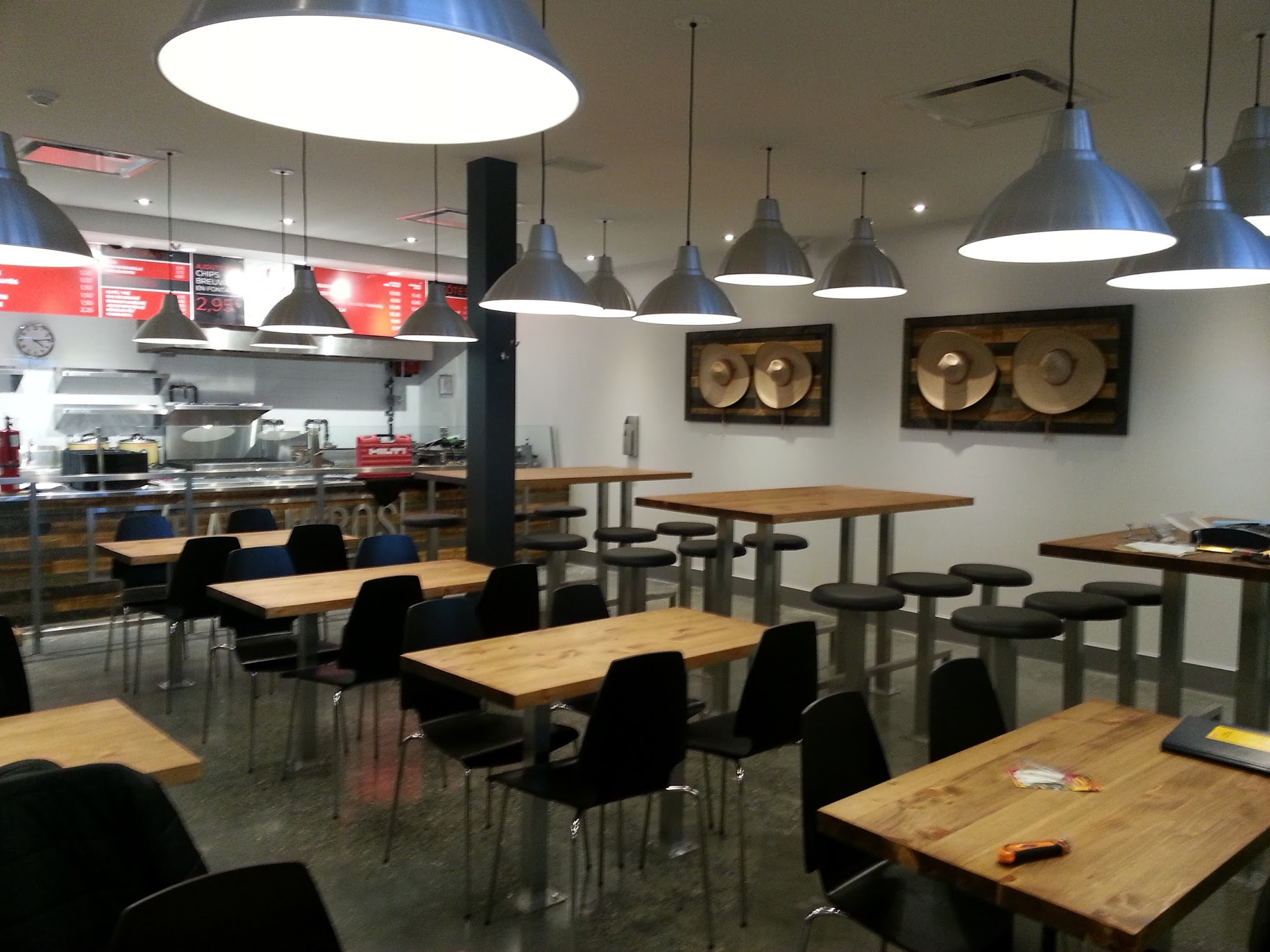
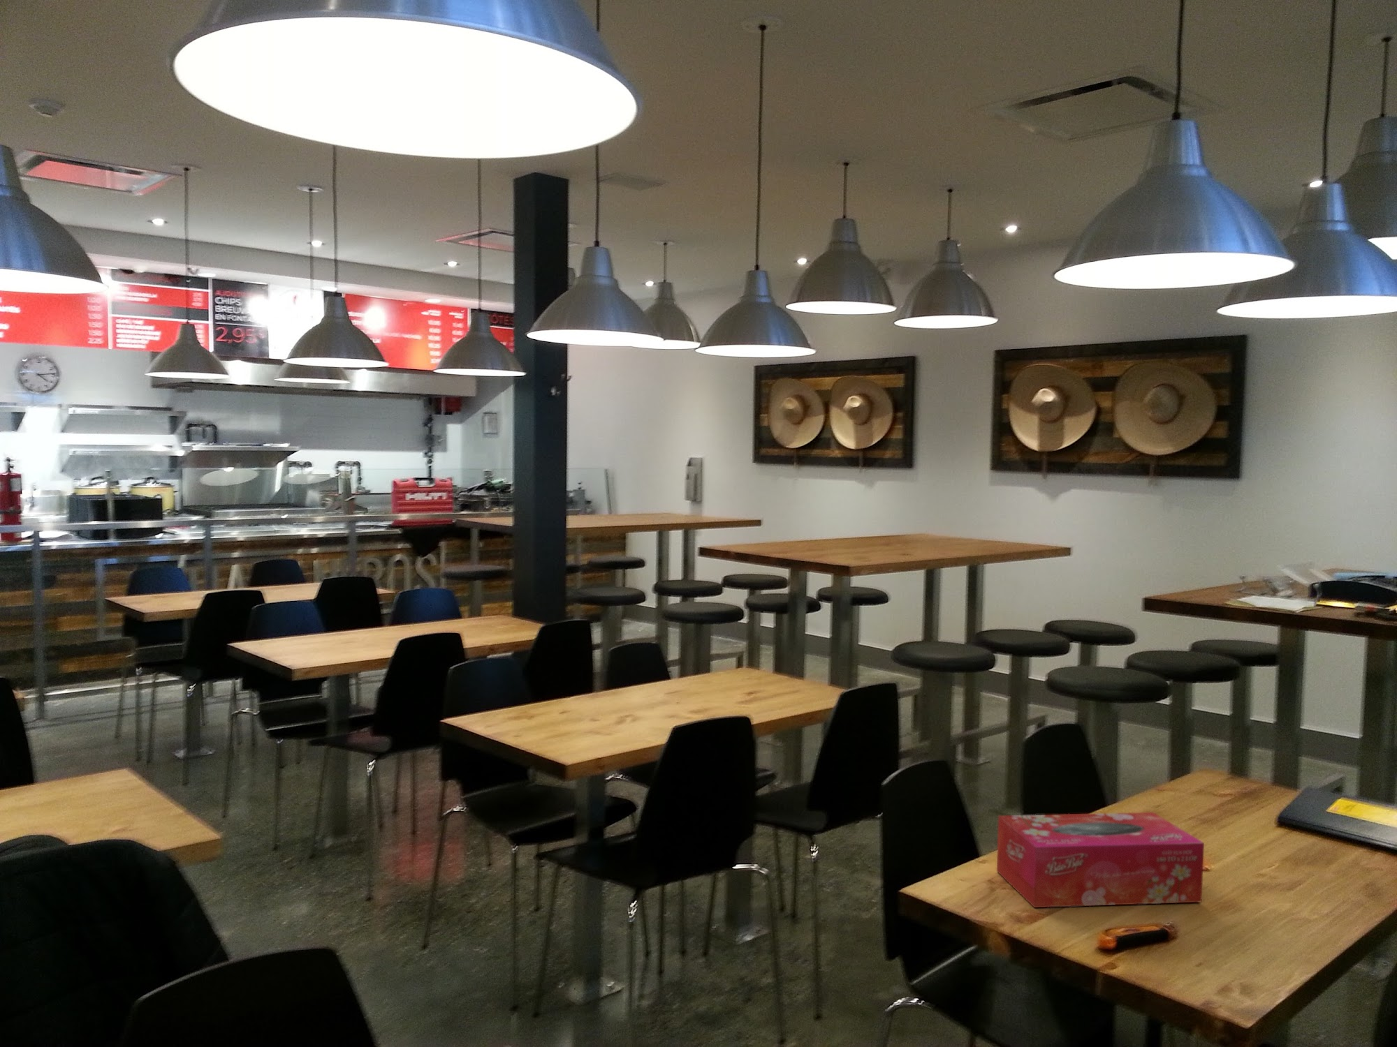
+ tissue box (1097, 857)
